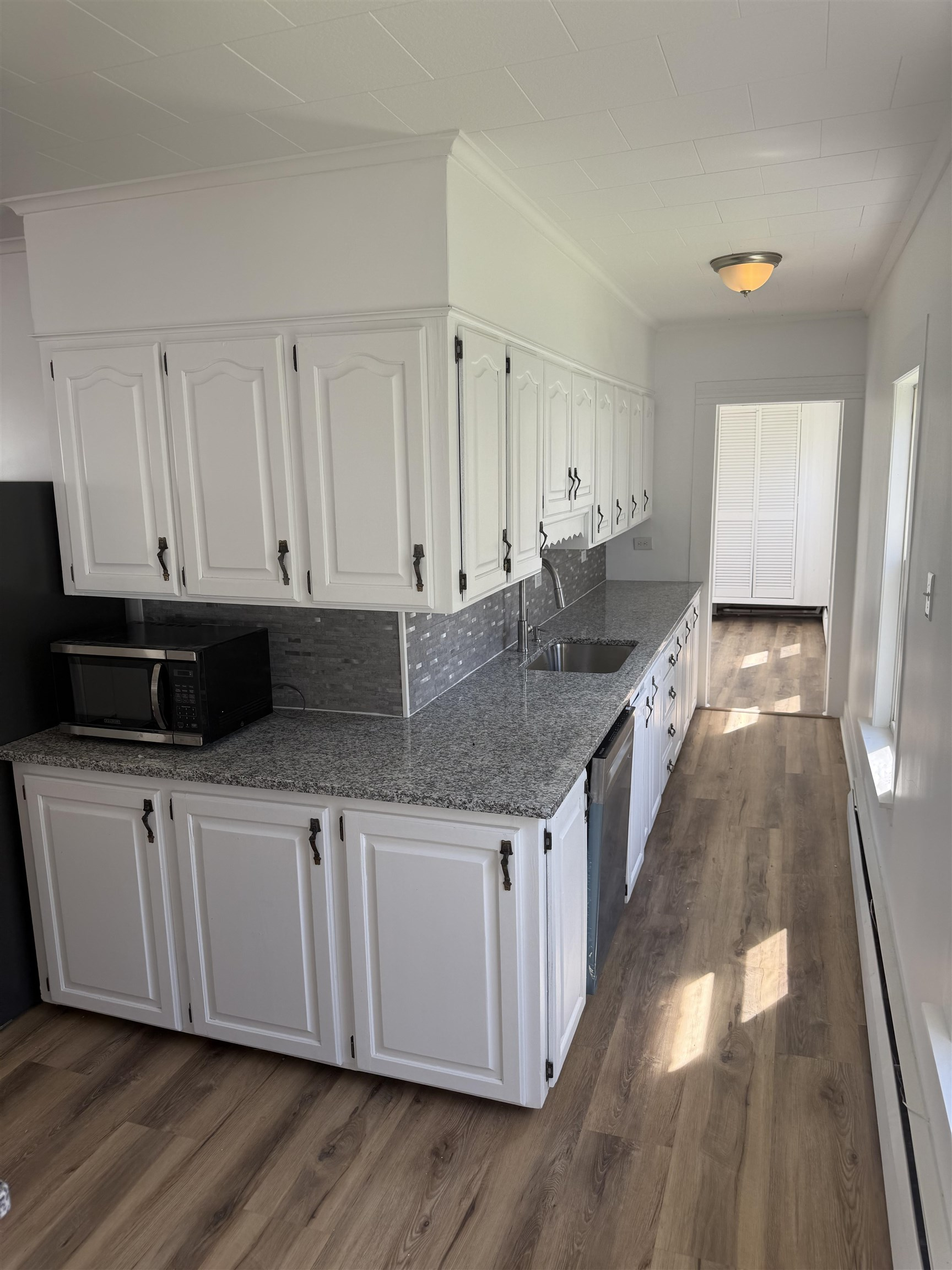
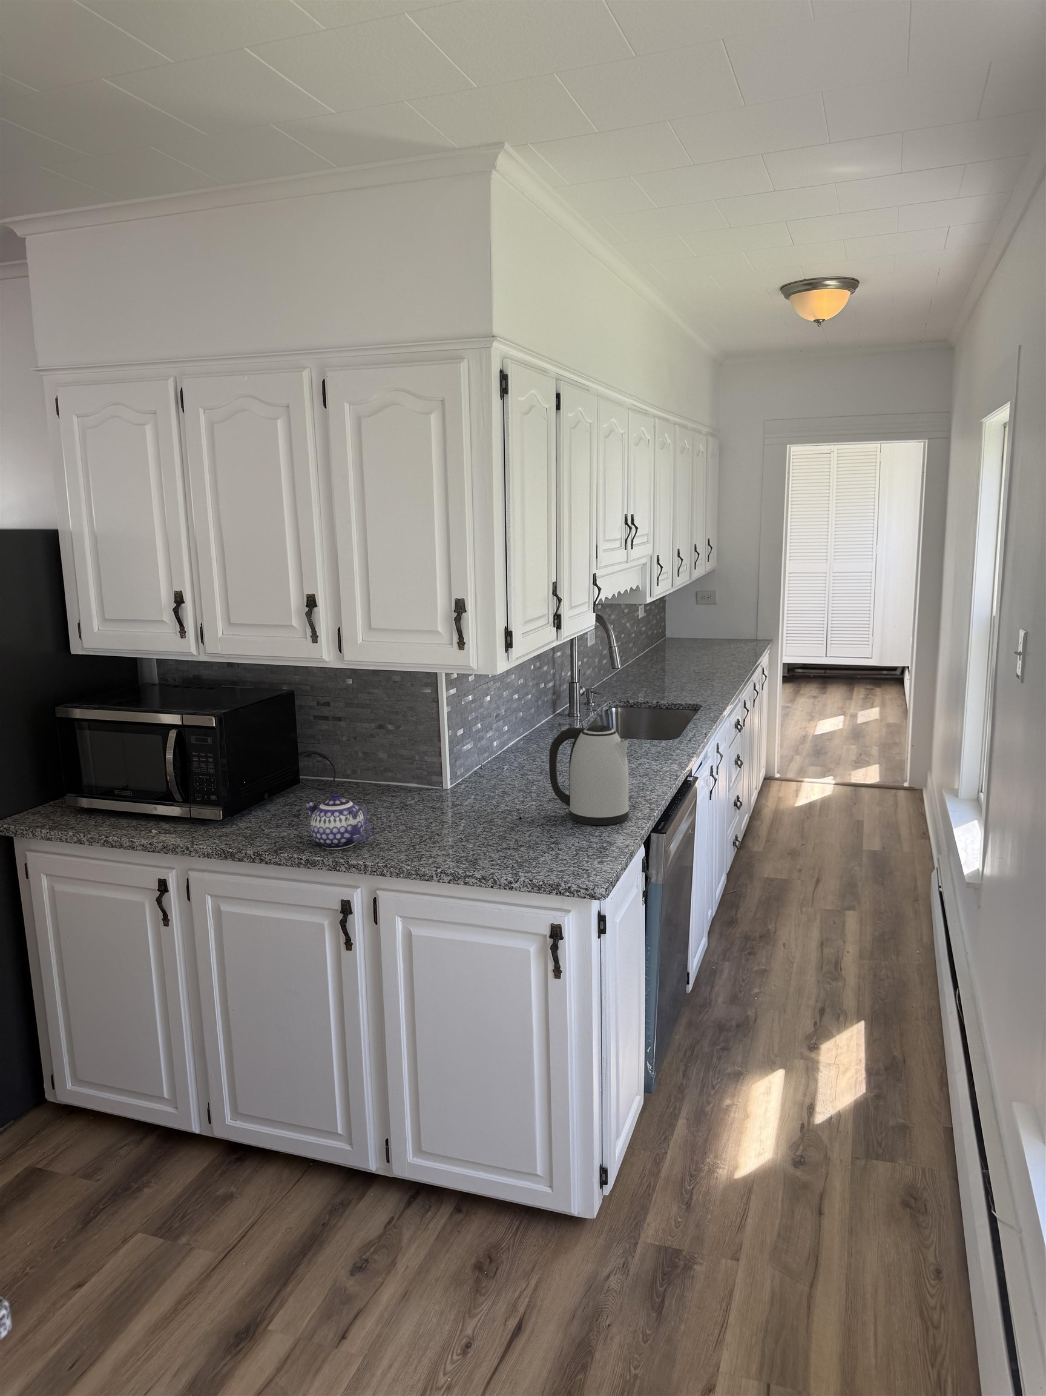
+ teapot (337, 818)
+ kettle (588, 771)
